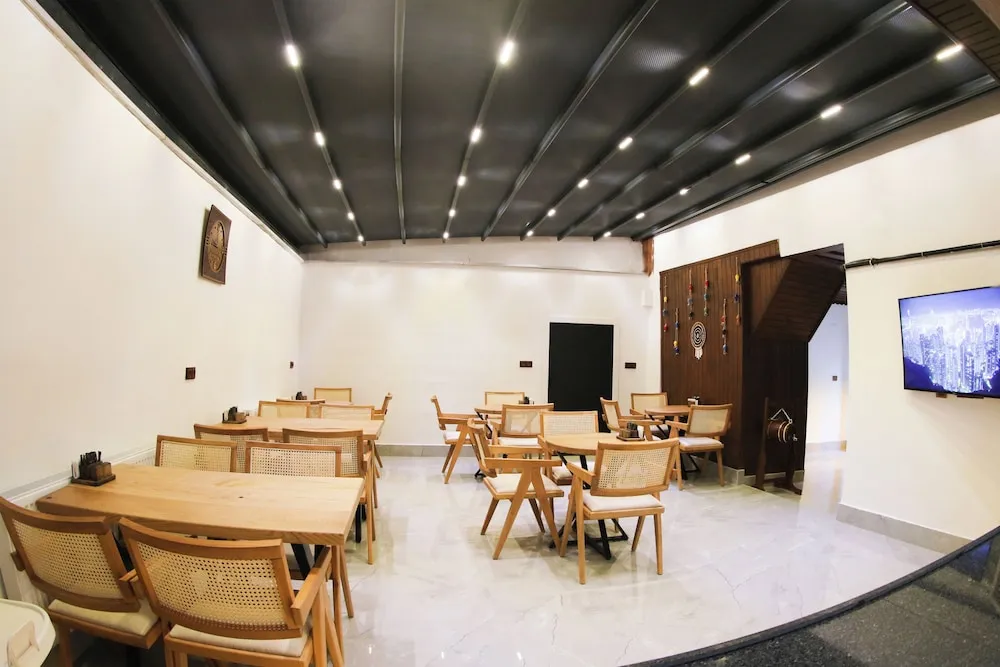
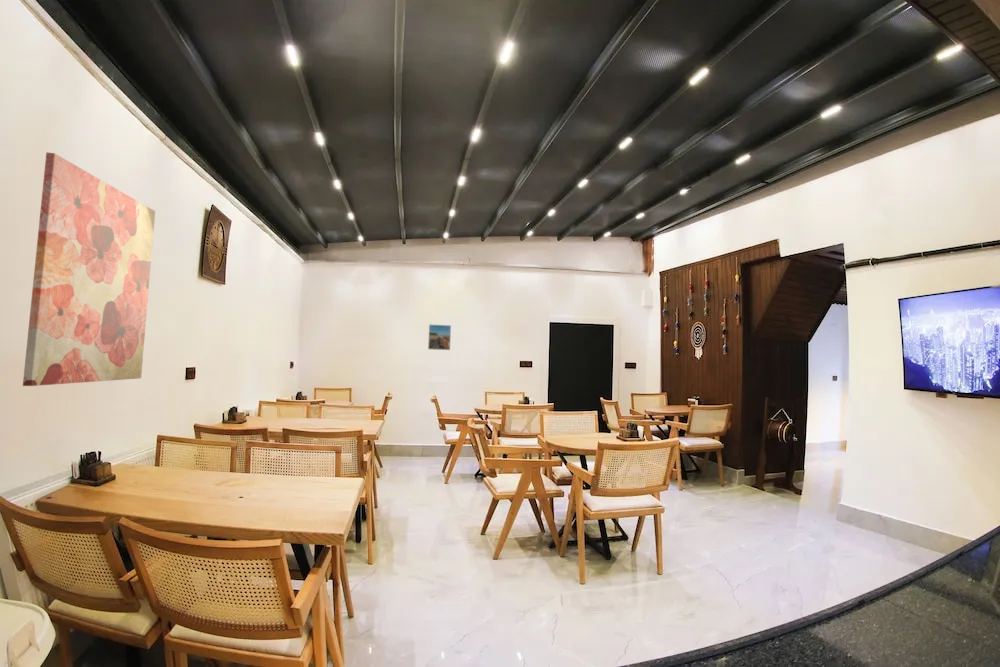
+ wall art (101, 282)
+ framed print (439, 337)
